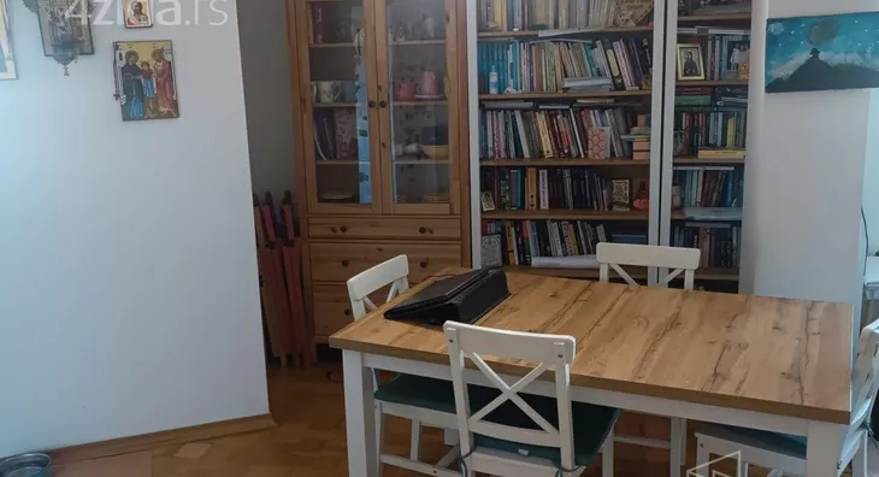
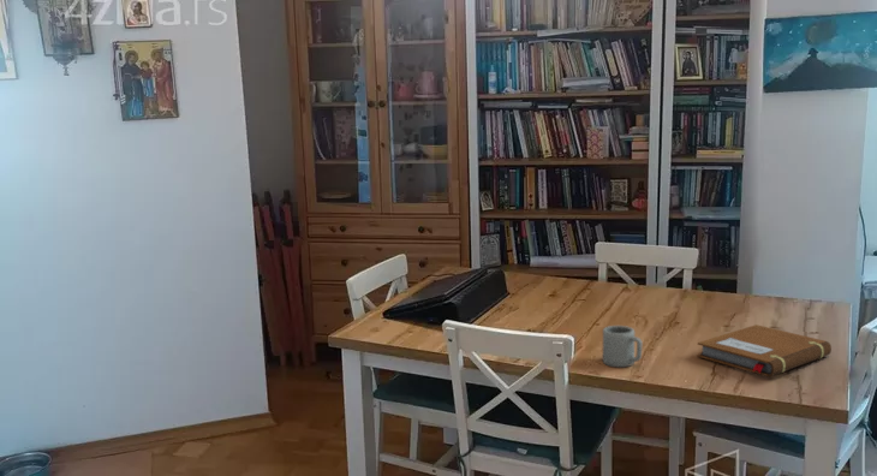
+ cup (622, 346)
+ notebook (762, 350)
